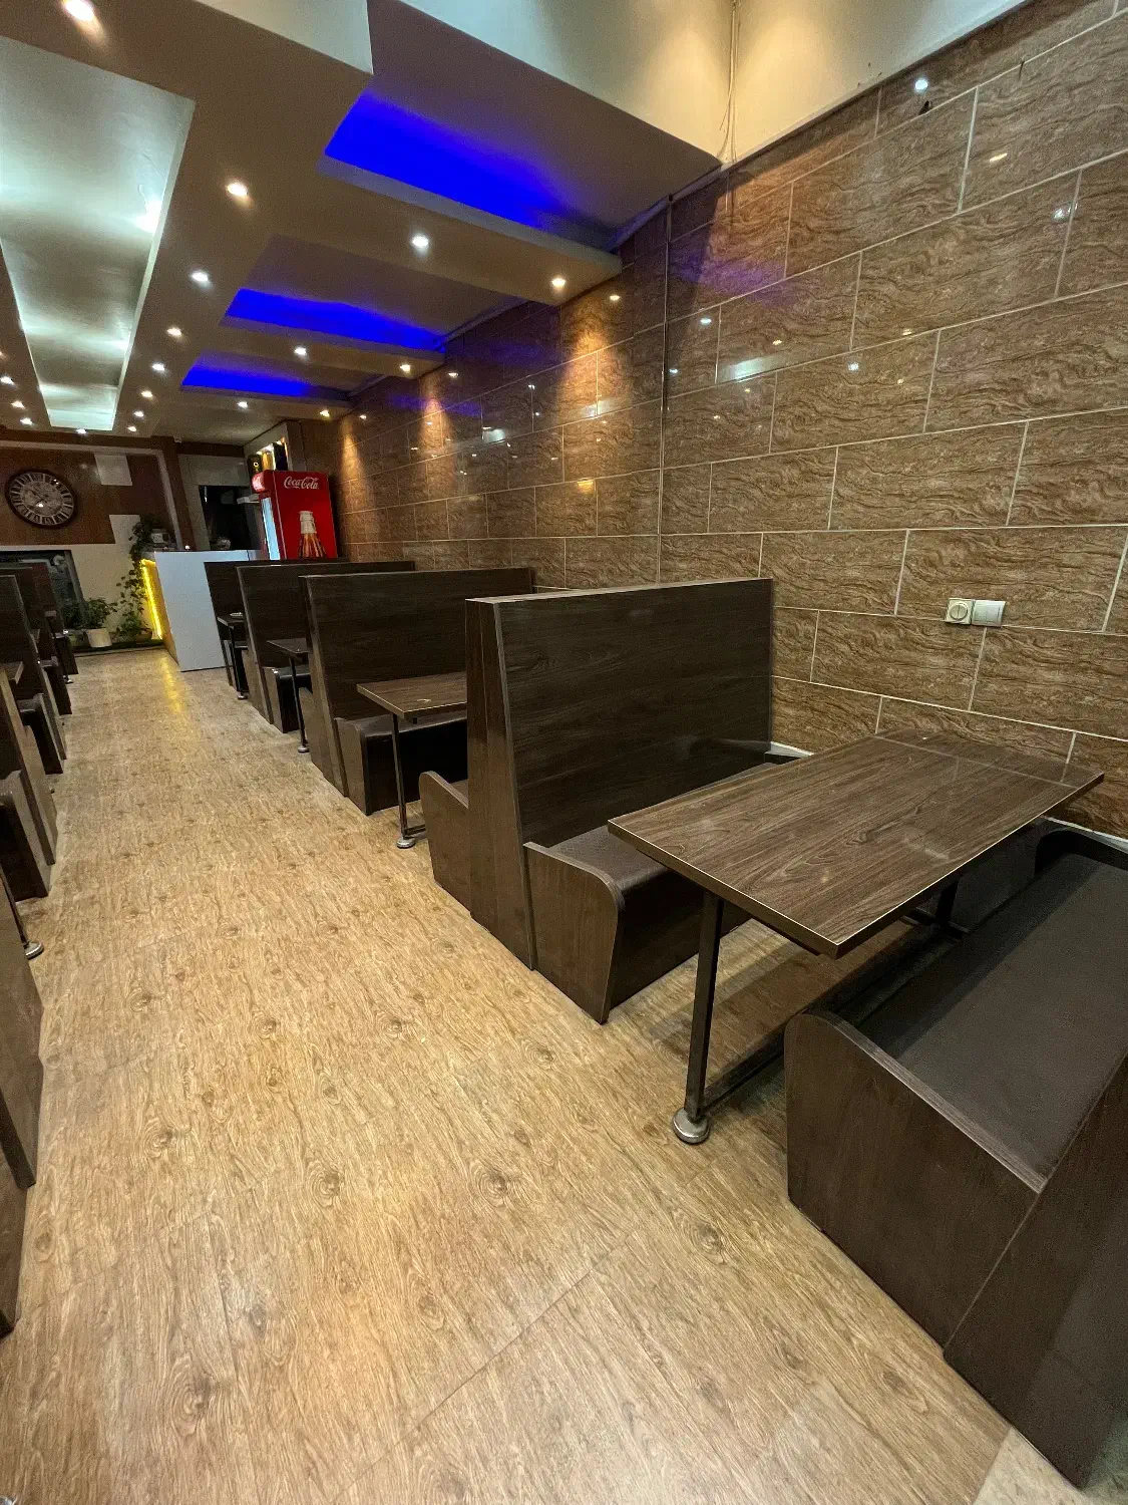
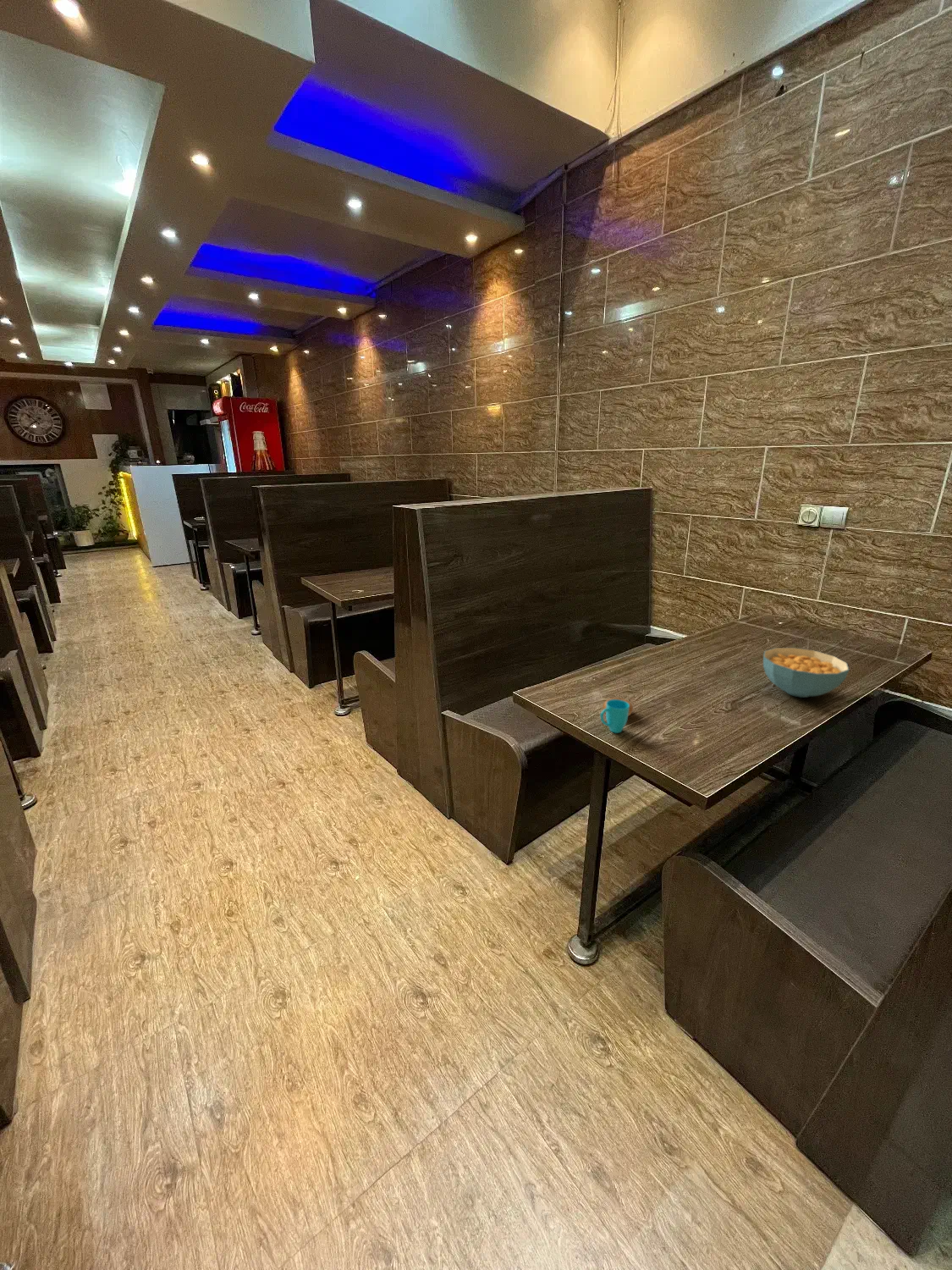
+ cereal bowl (801, 676)
+ cup (614, 708)
